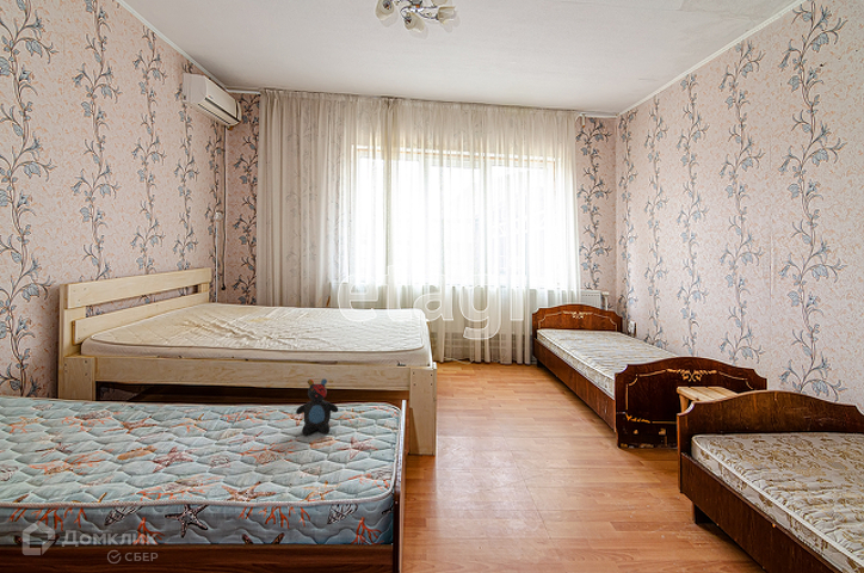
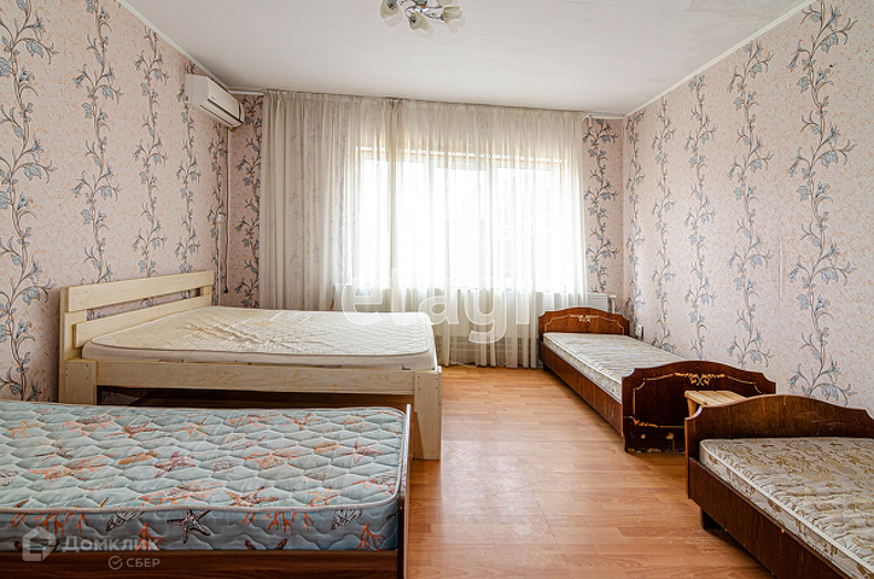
- teddy bear (316, 405)
